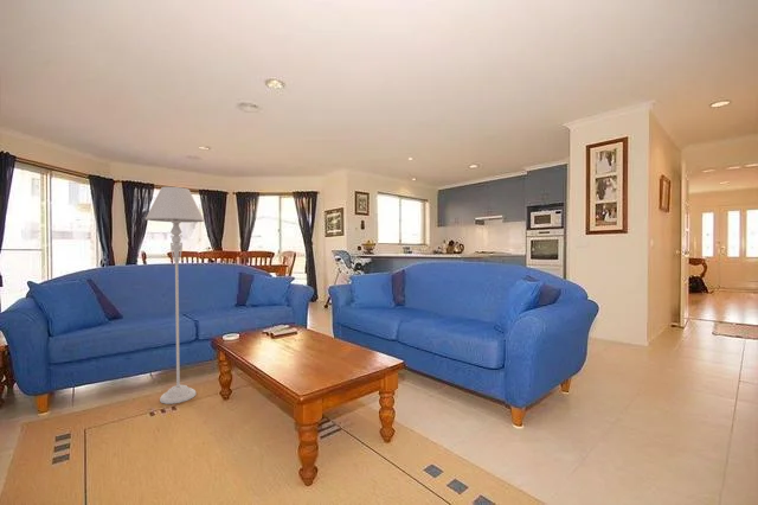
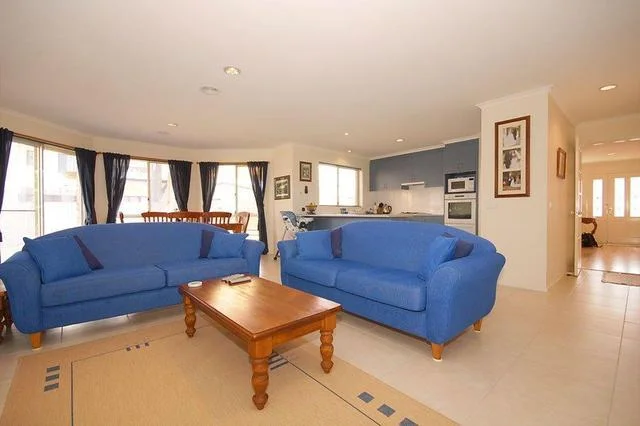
- floor lamp (176, 293)
